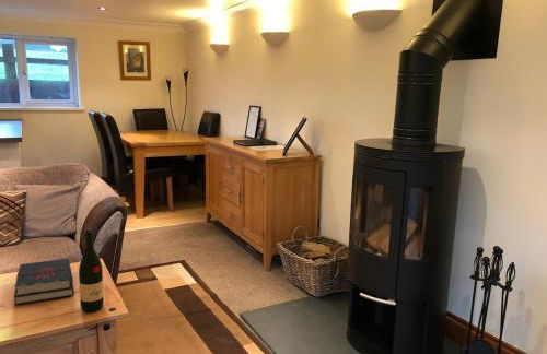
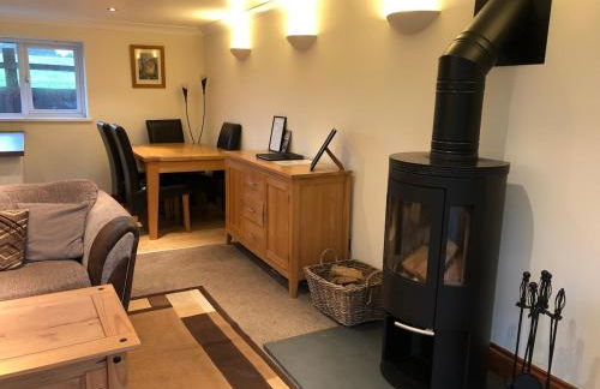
- hardback book (44, 279)
- wine bottle (90, 268)
